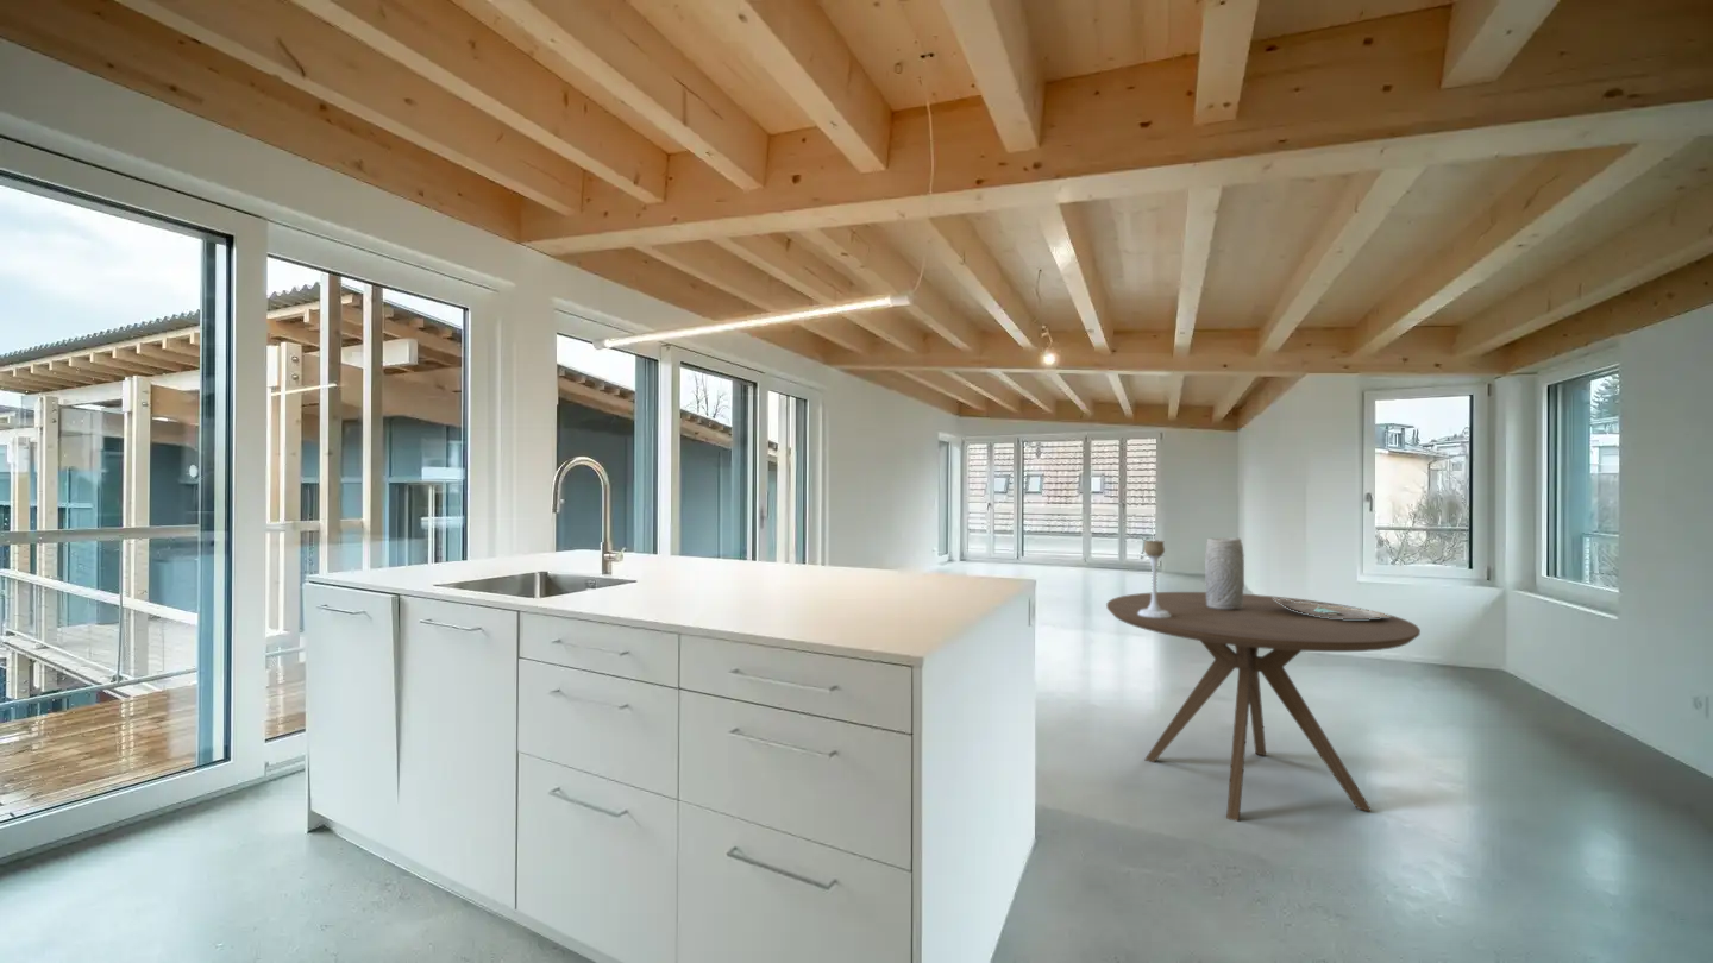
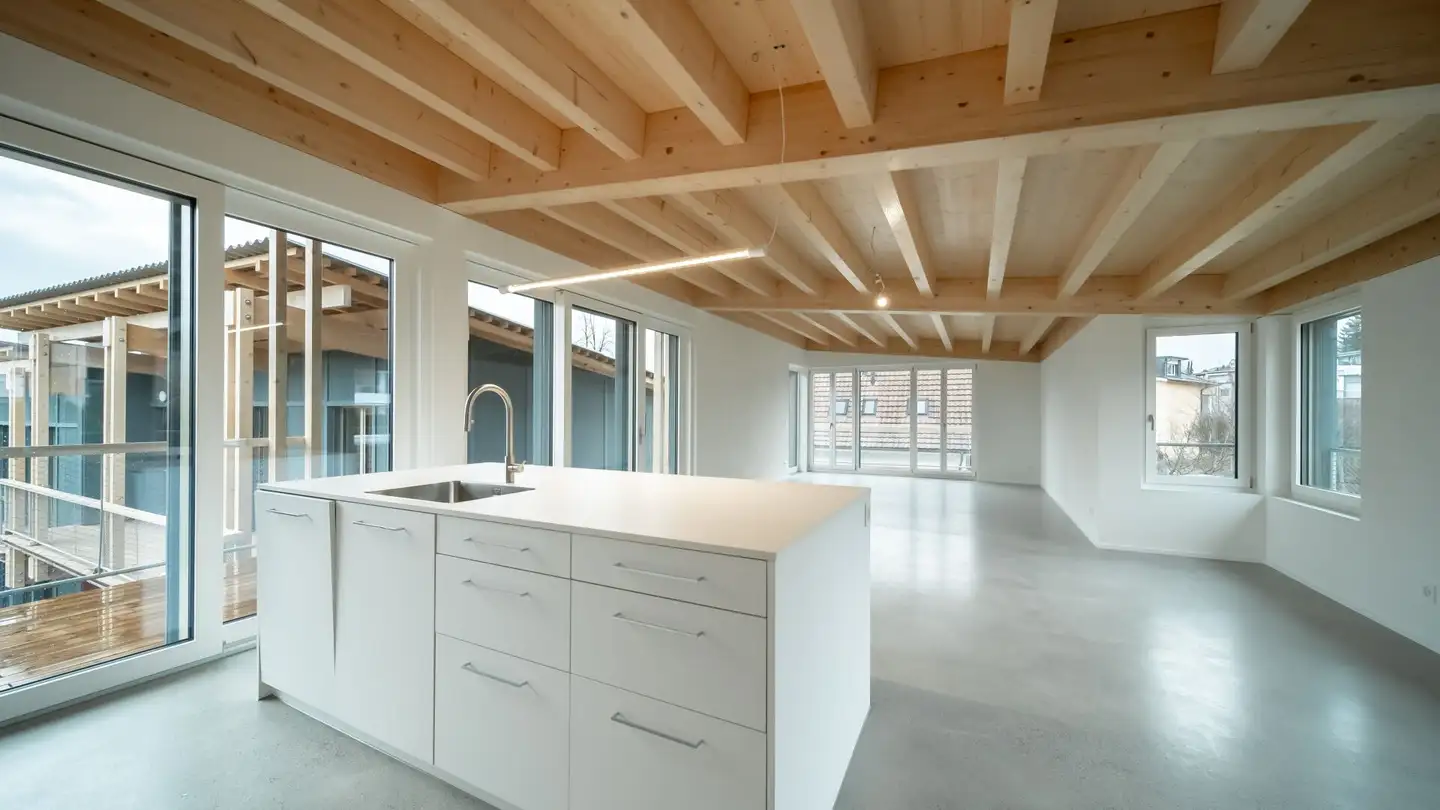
- decorative bowl (1329, 606)
- candle holder (1154, 577)
- vase (1224, 572)
- dining table (1248, 697)
